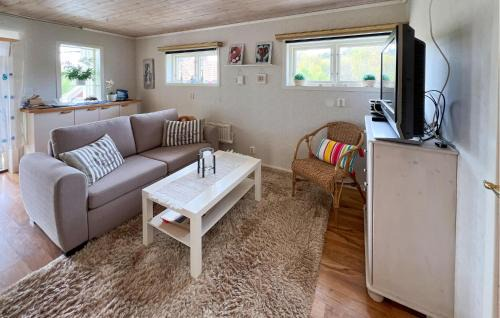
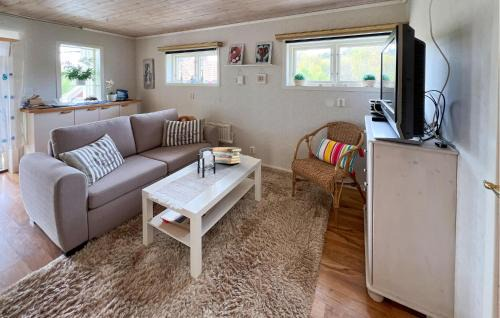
+ book stack (225, 155)
